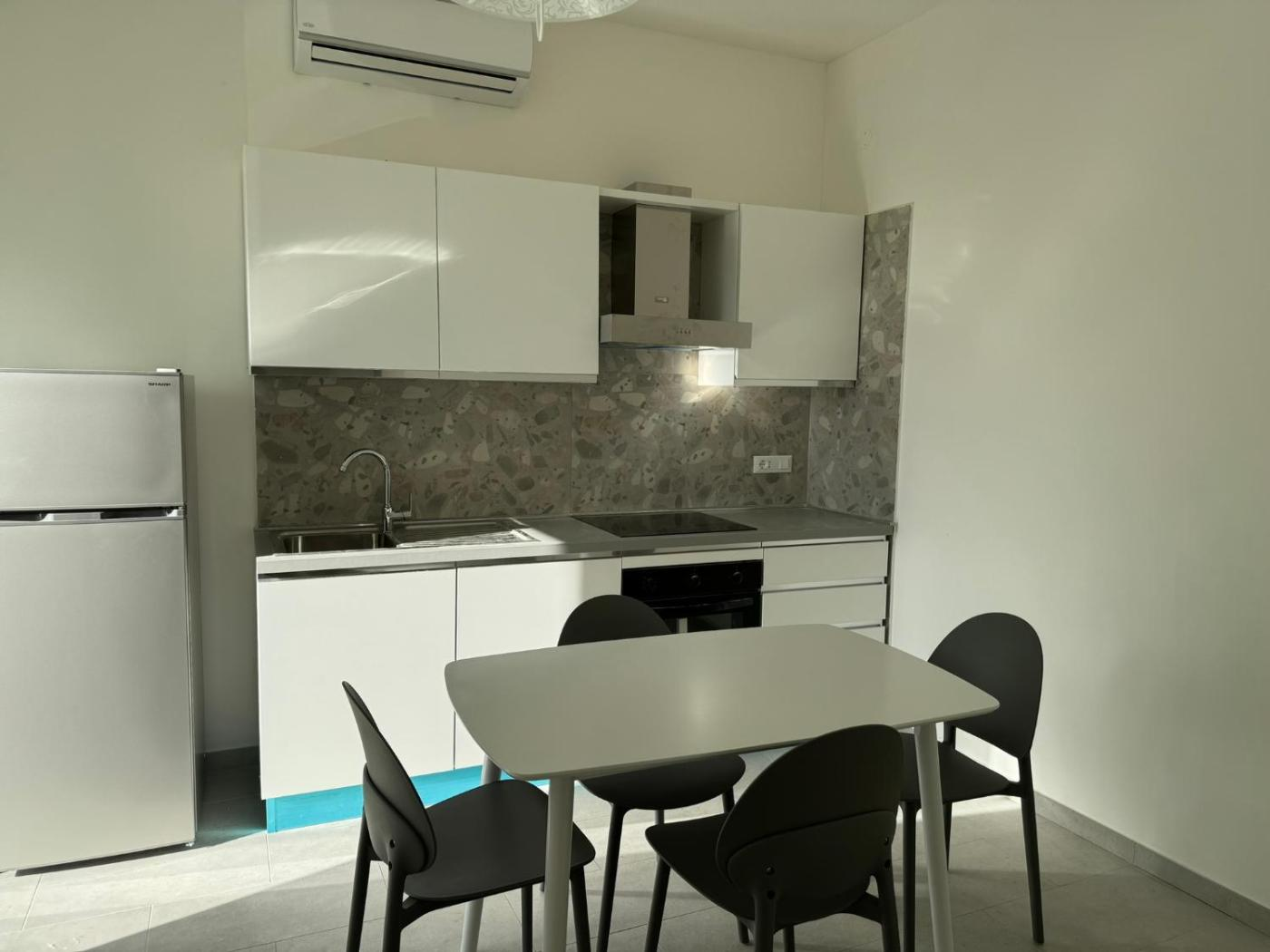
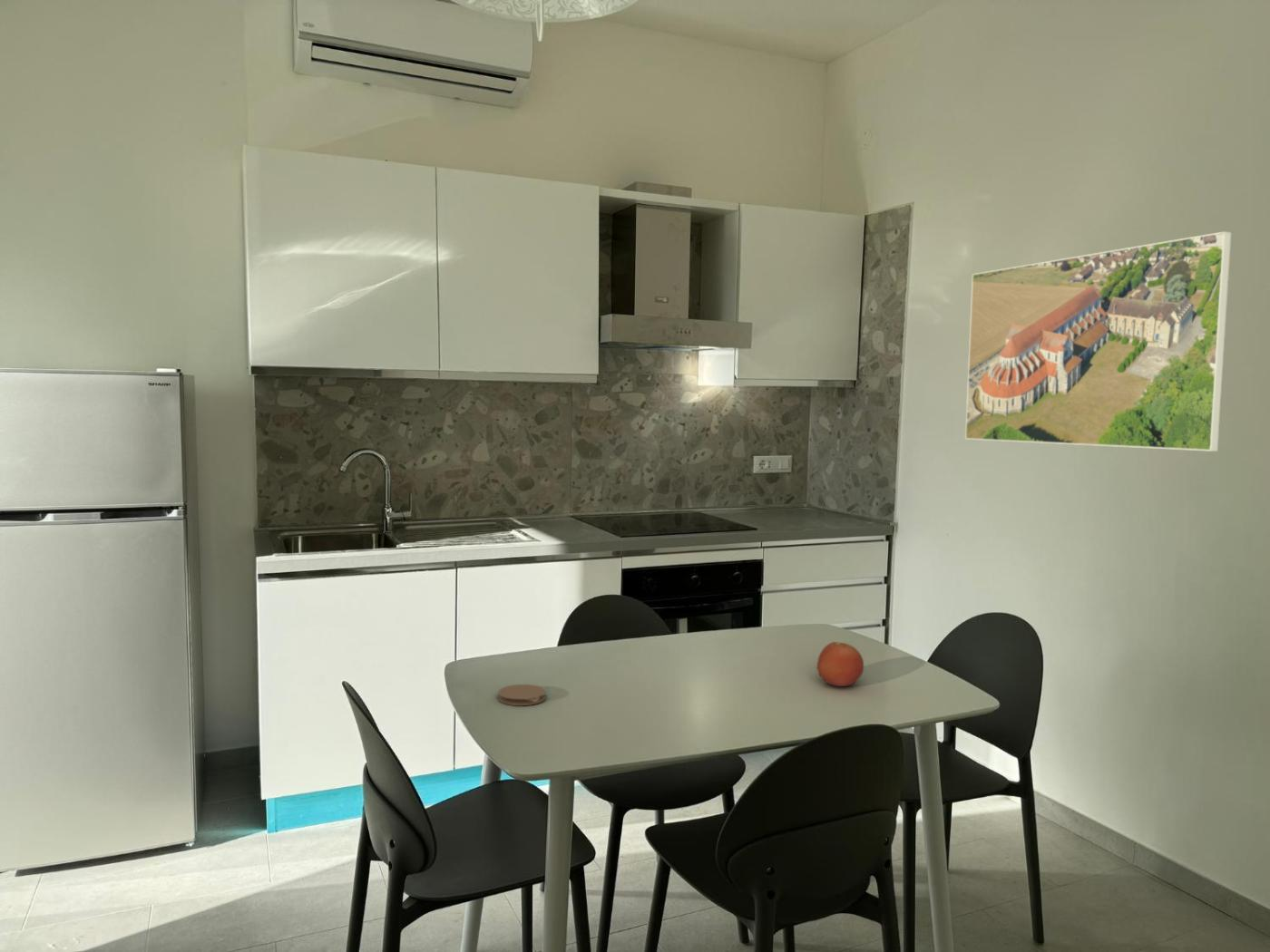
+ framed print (1079, 351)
+ coaster (522, 695)
+ fruit (840, 664)
